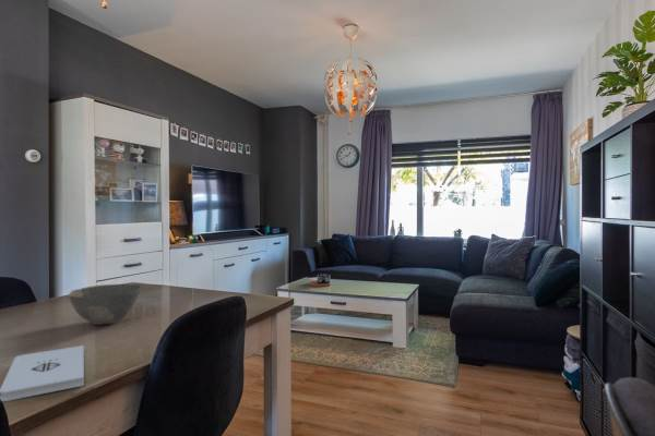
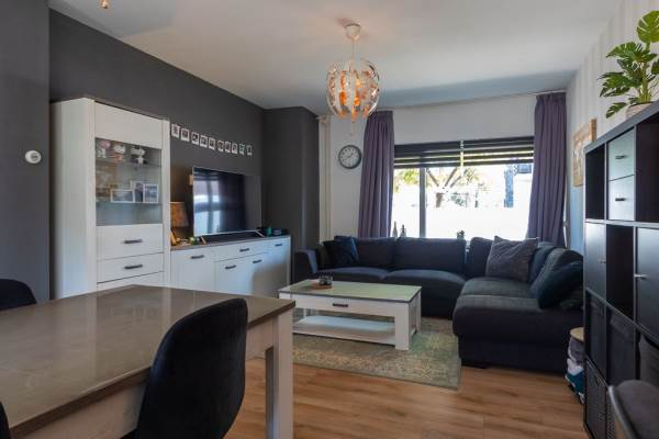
- notepad (47, 370)
- bowl (105, 305)
